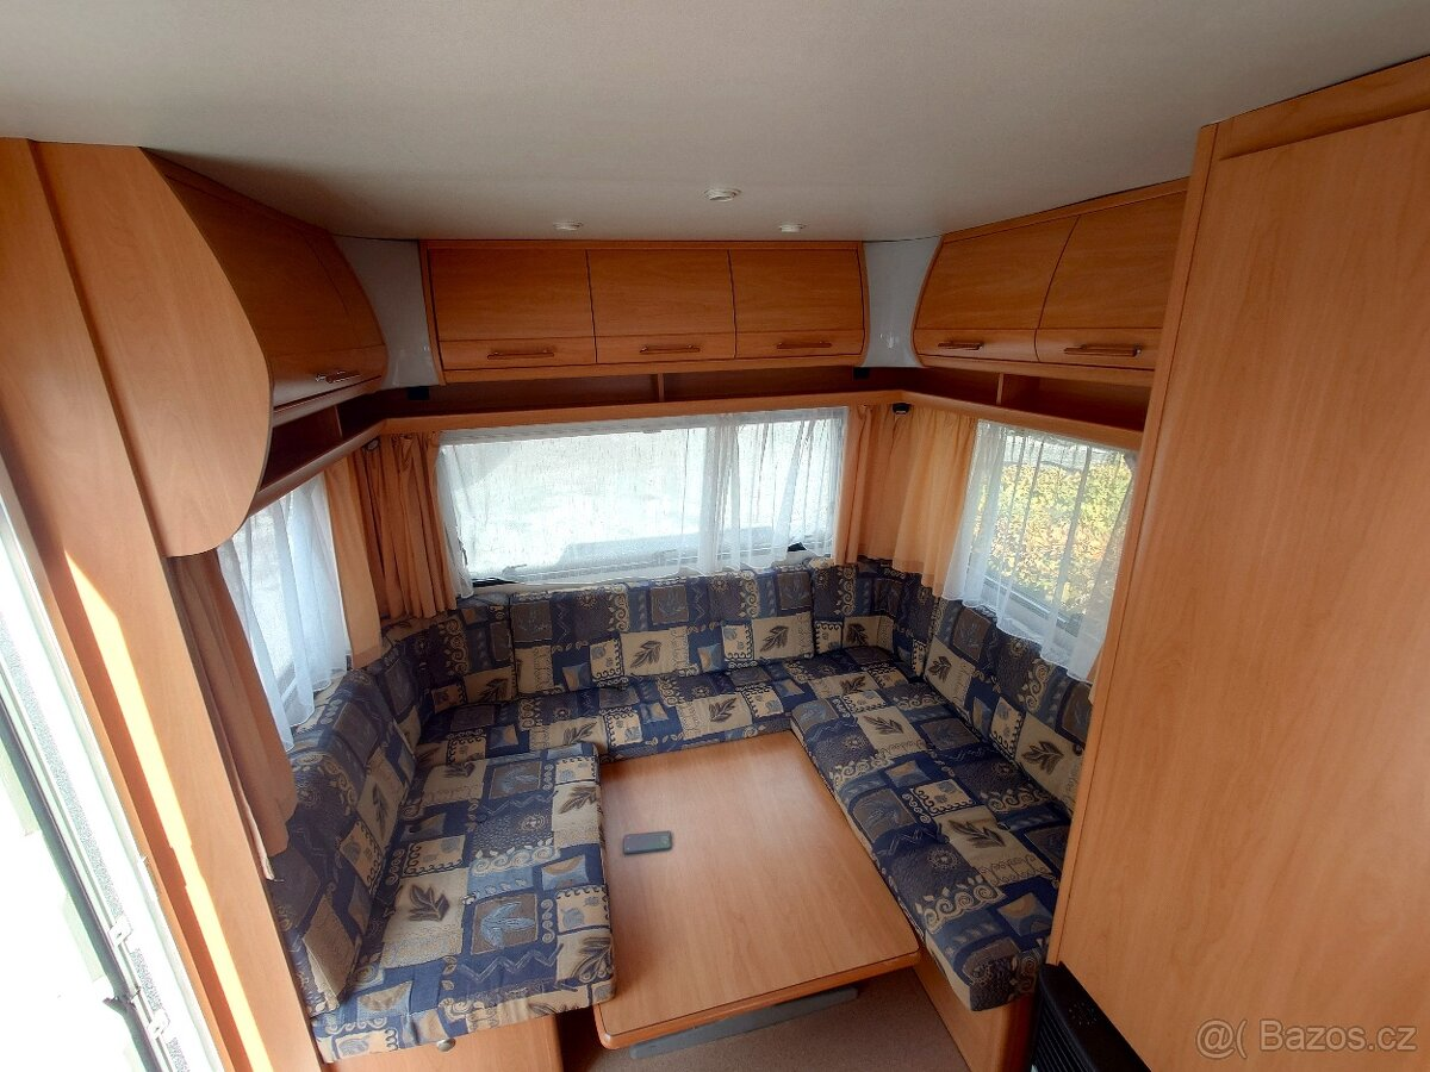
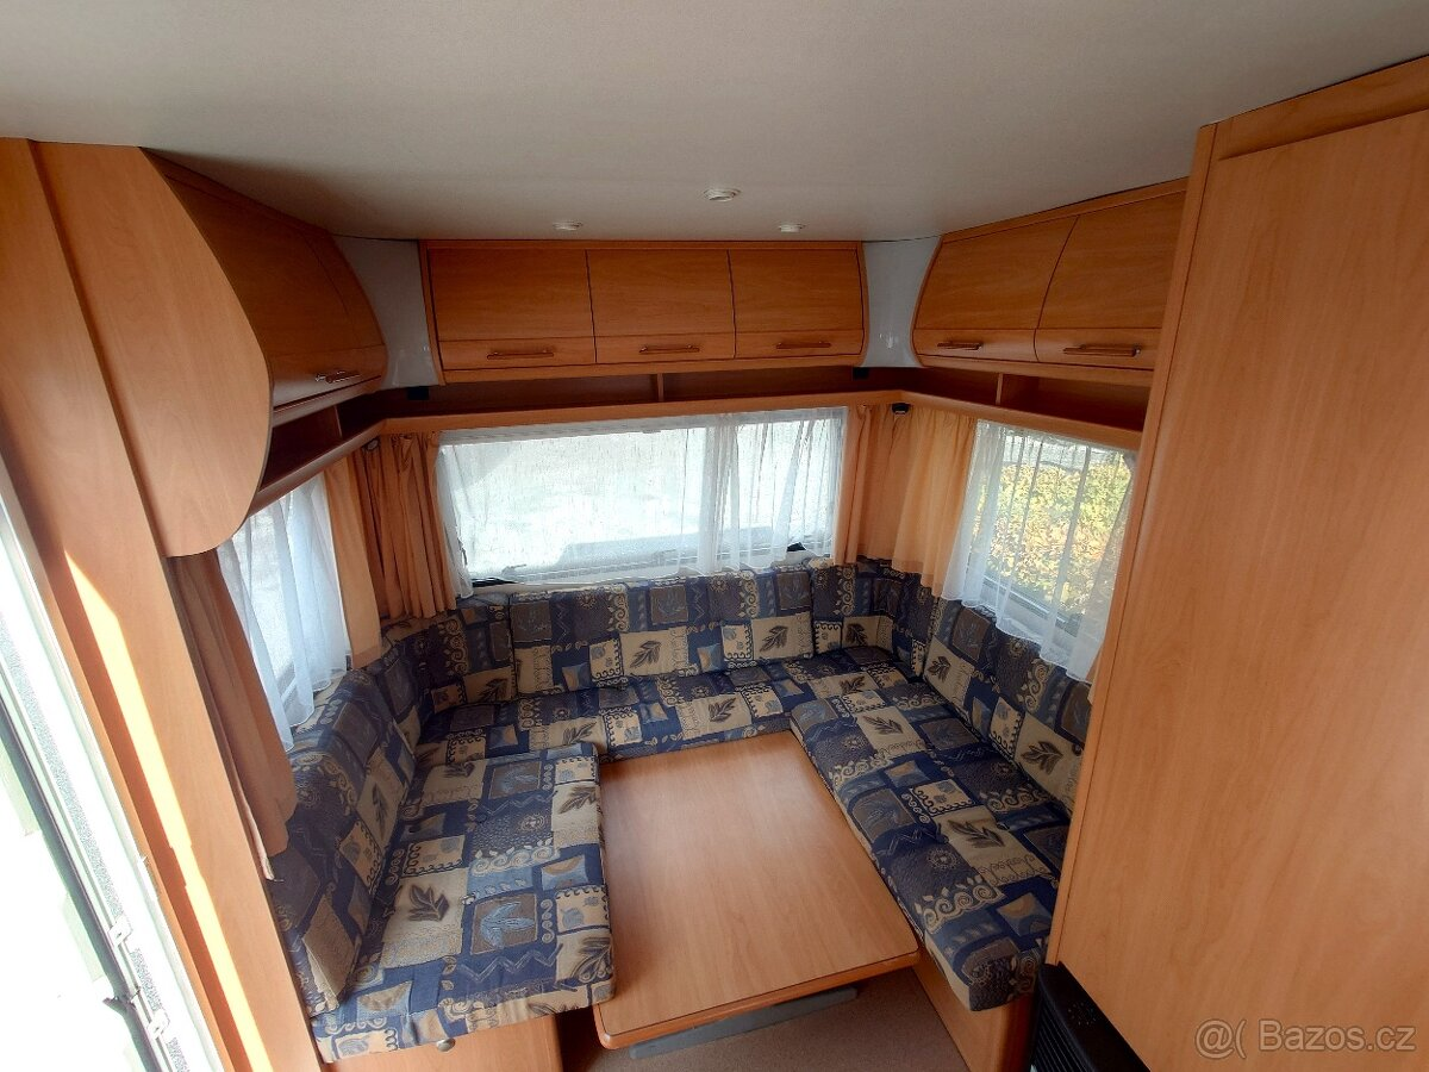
- smartphone (647, 842)
